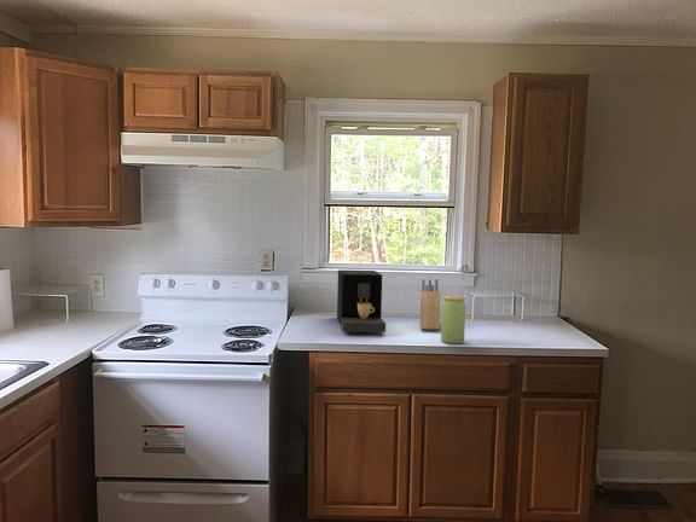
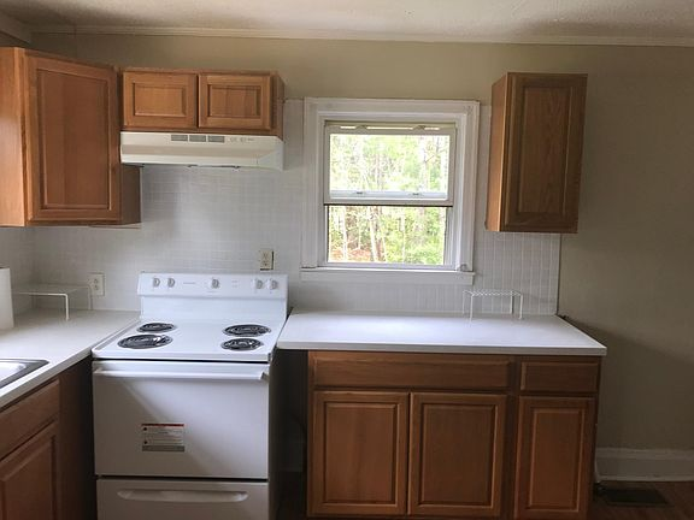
- knife block (430, 302)
- jar (453, 319)
- coffee maker (360, 298)
